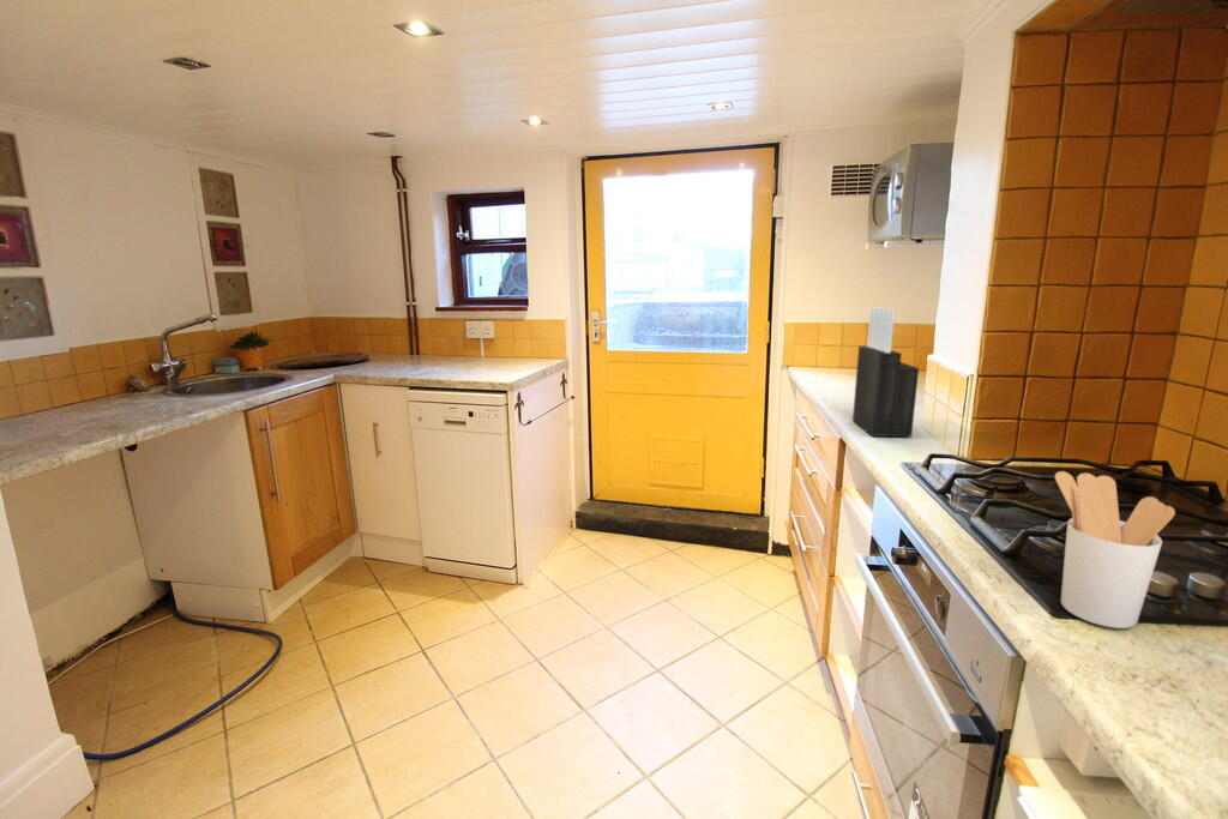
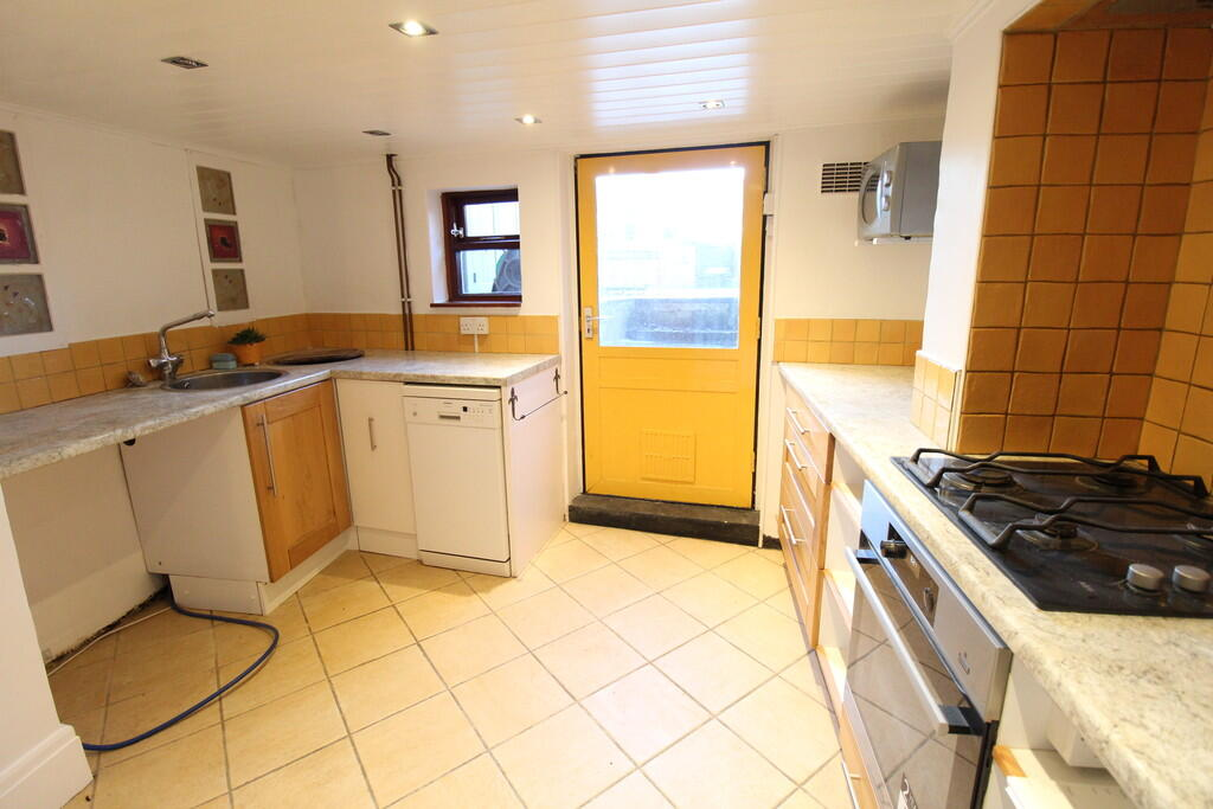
- utensil holder (1097, 543)
- knife block (890, 369)
